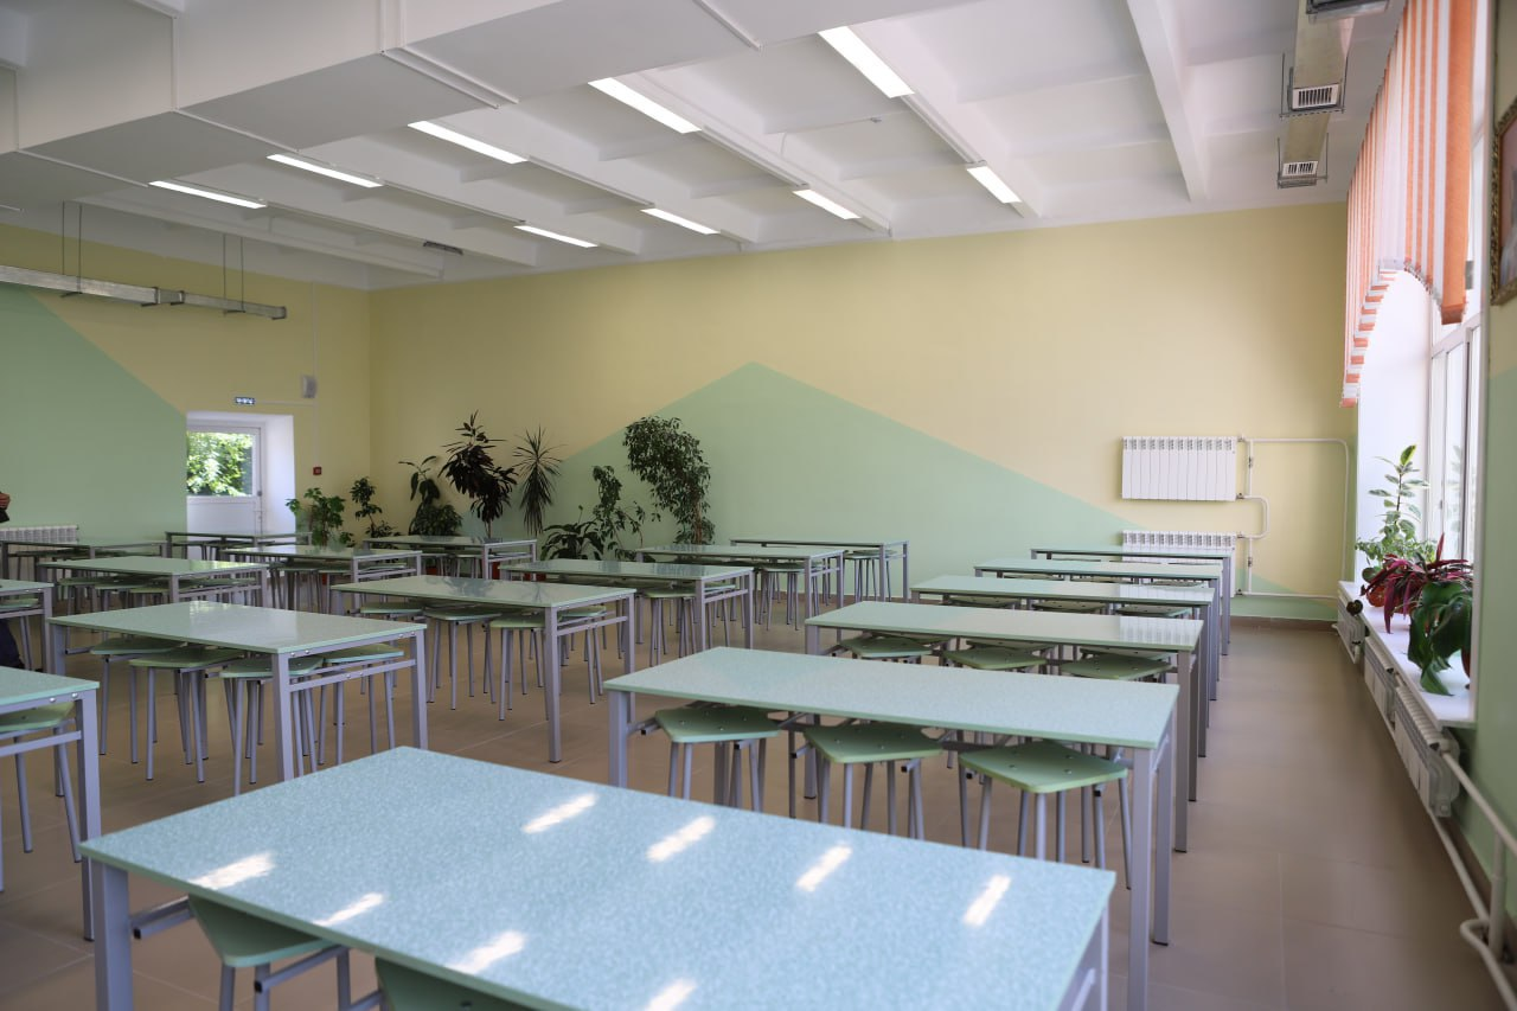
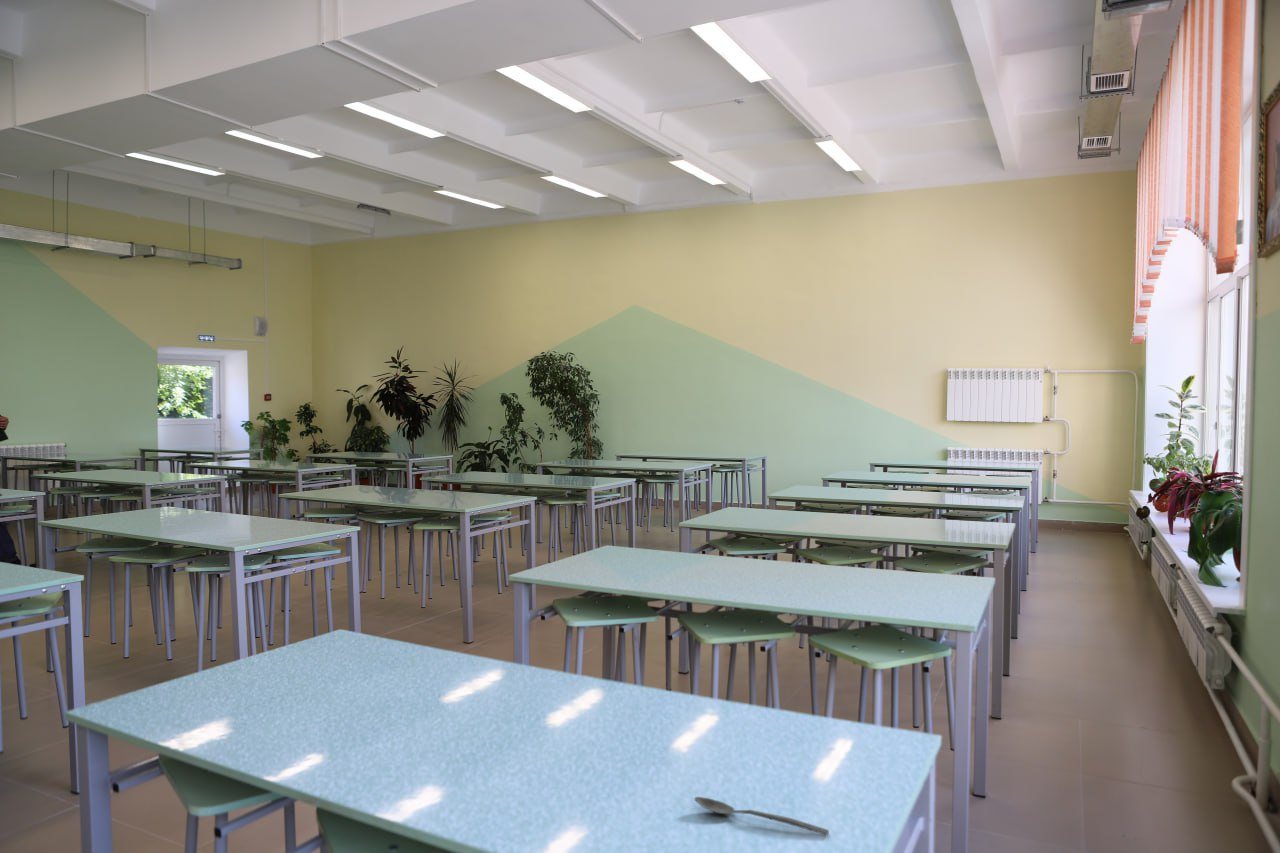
+ spoon (759, 815)
